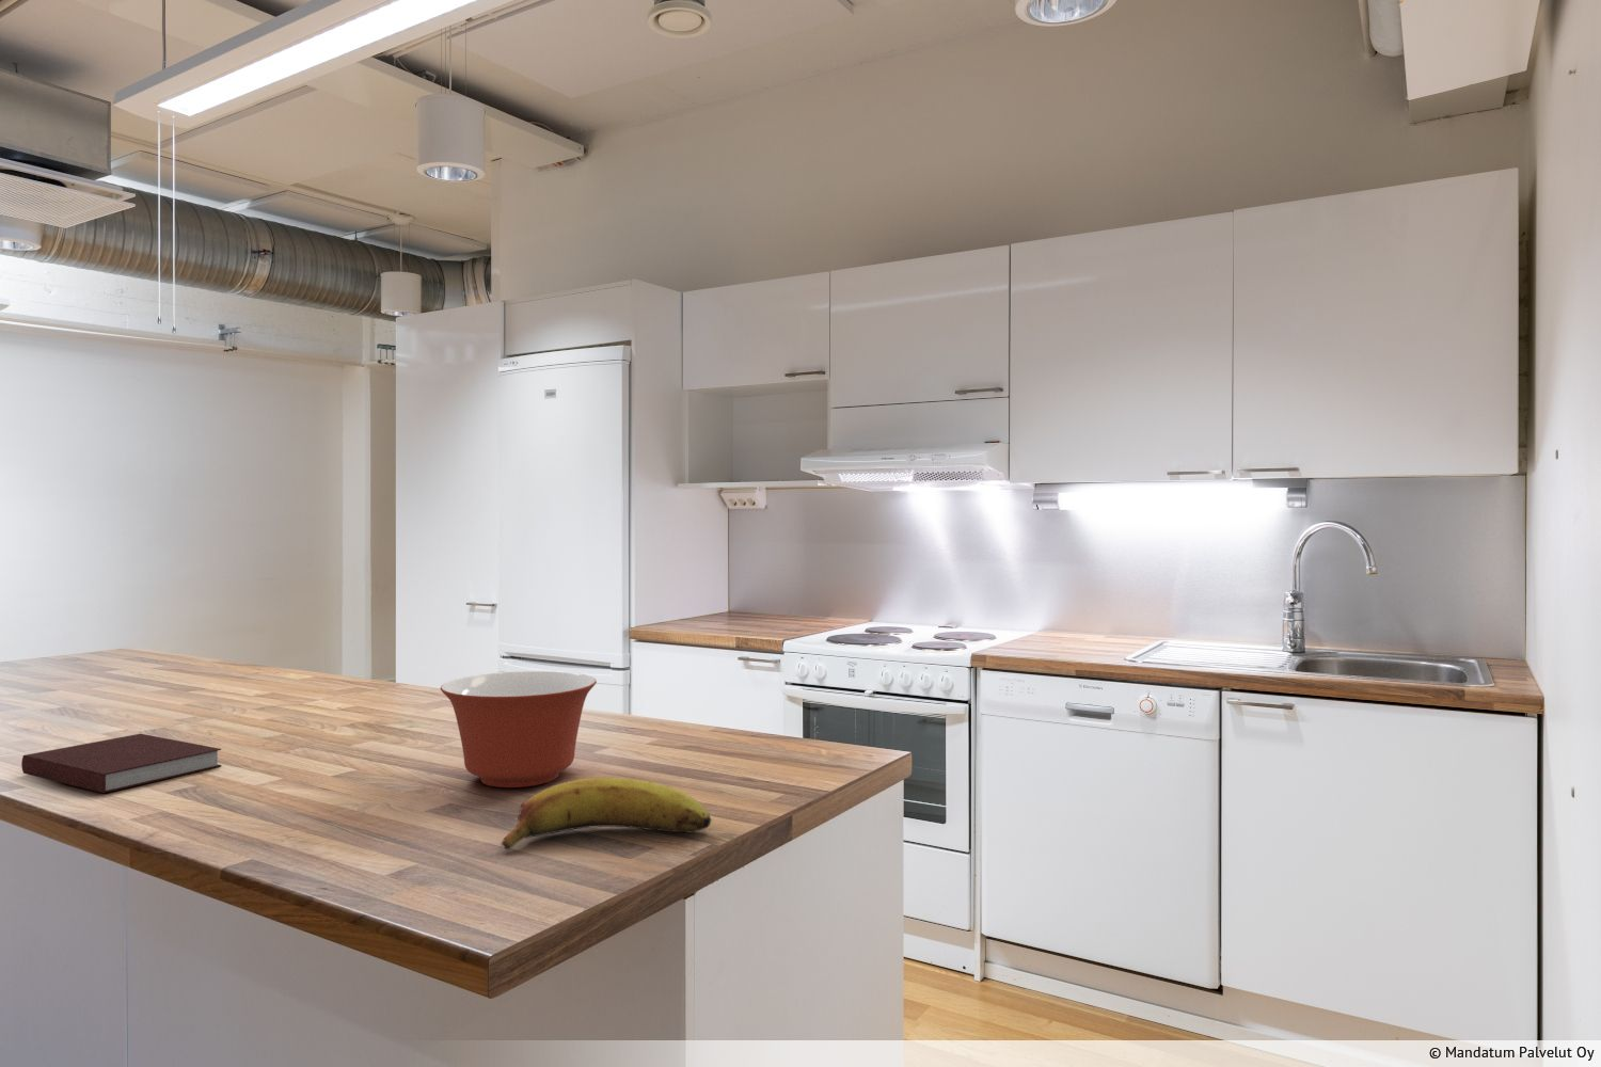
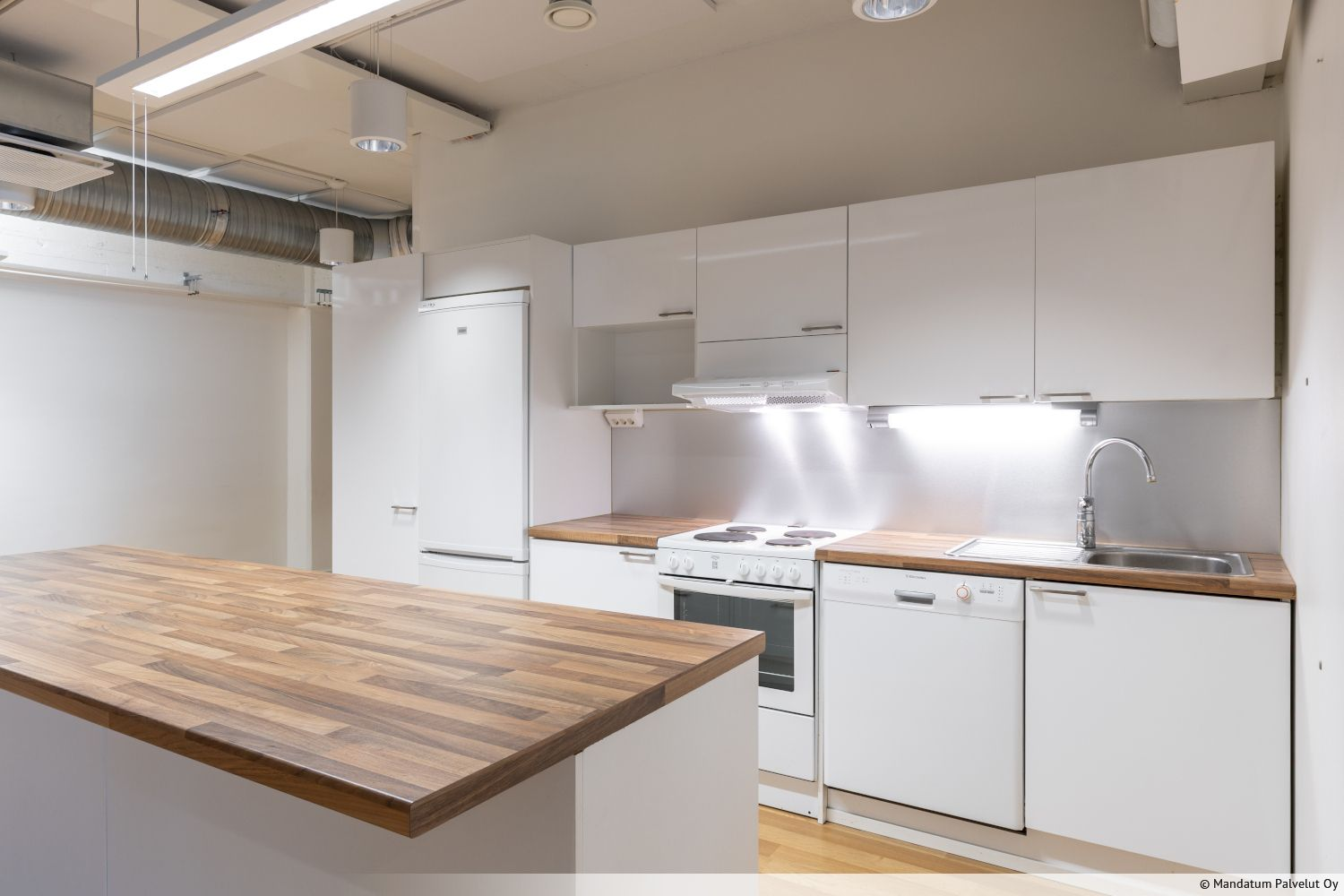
- mixing bowl (519, 730)
- fruit (605, 813)
- notebook (123, 761)
